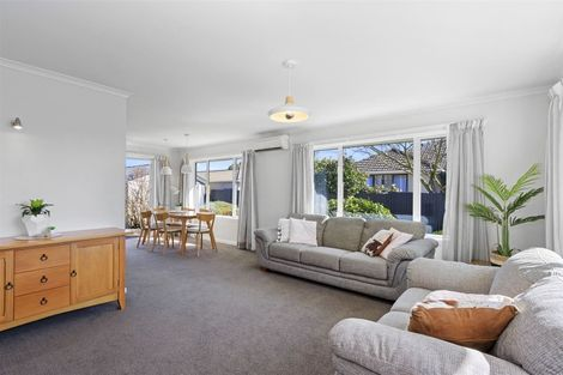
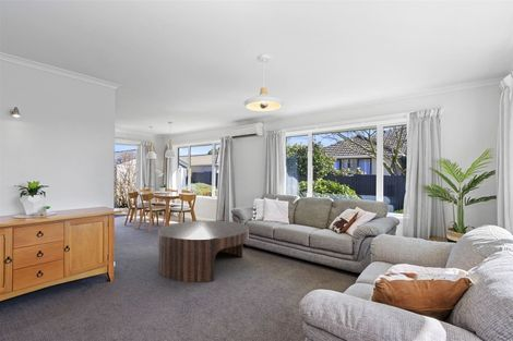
+ coffee table (204, 246)
